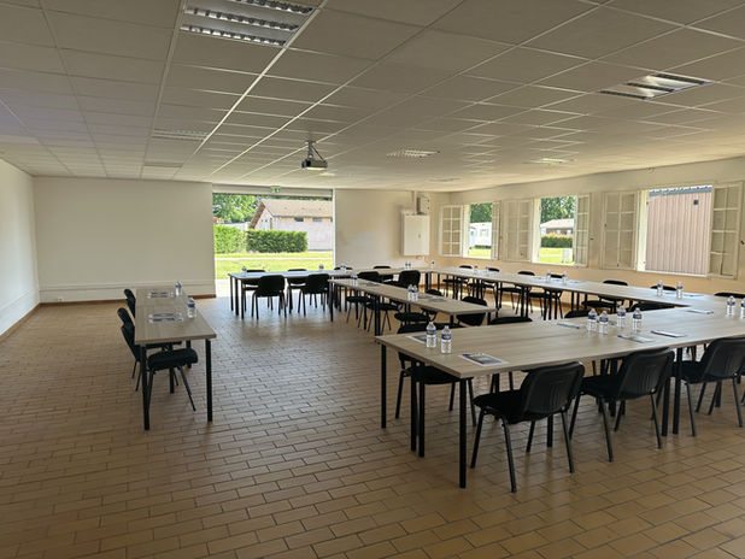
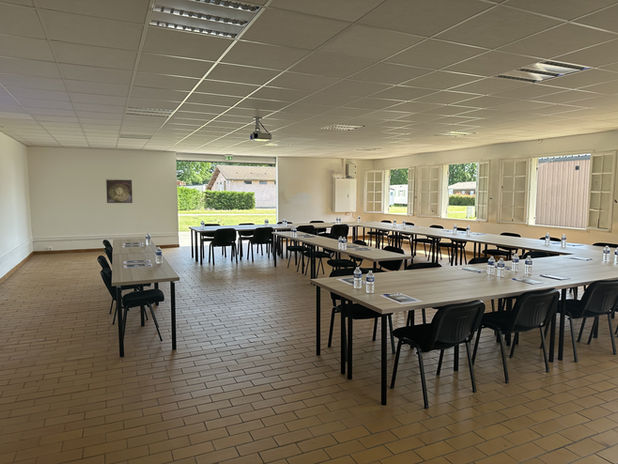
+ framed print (119, 191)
